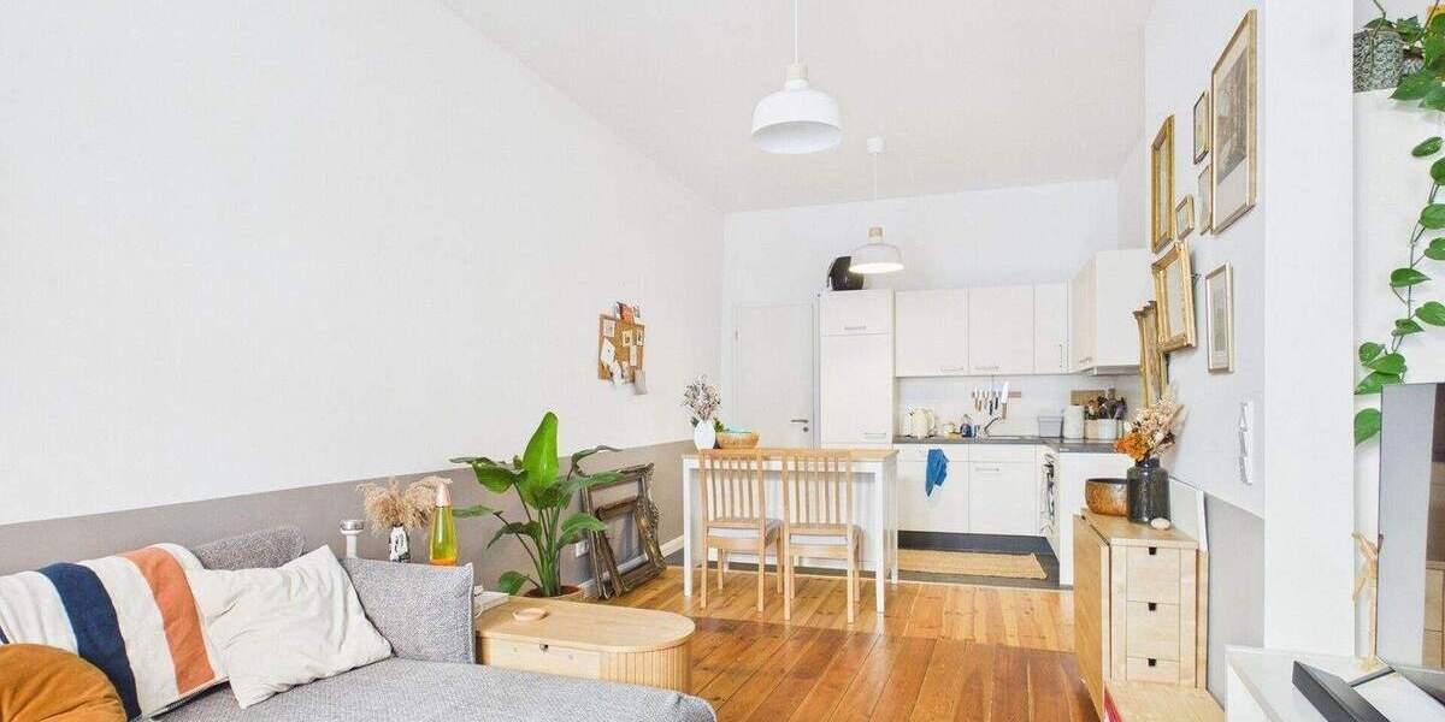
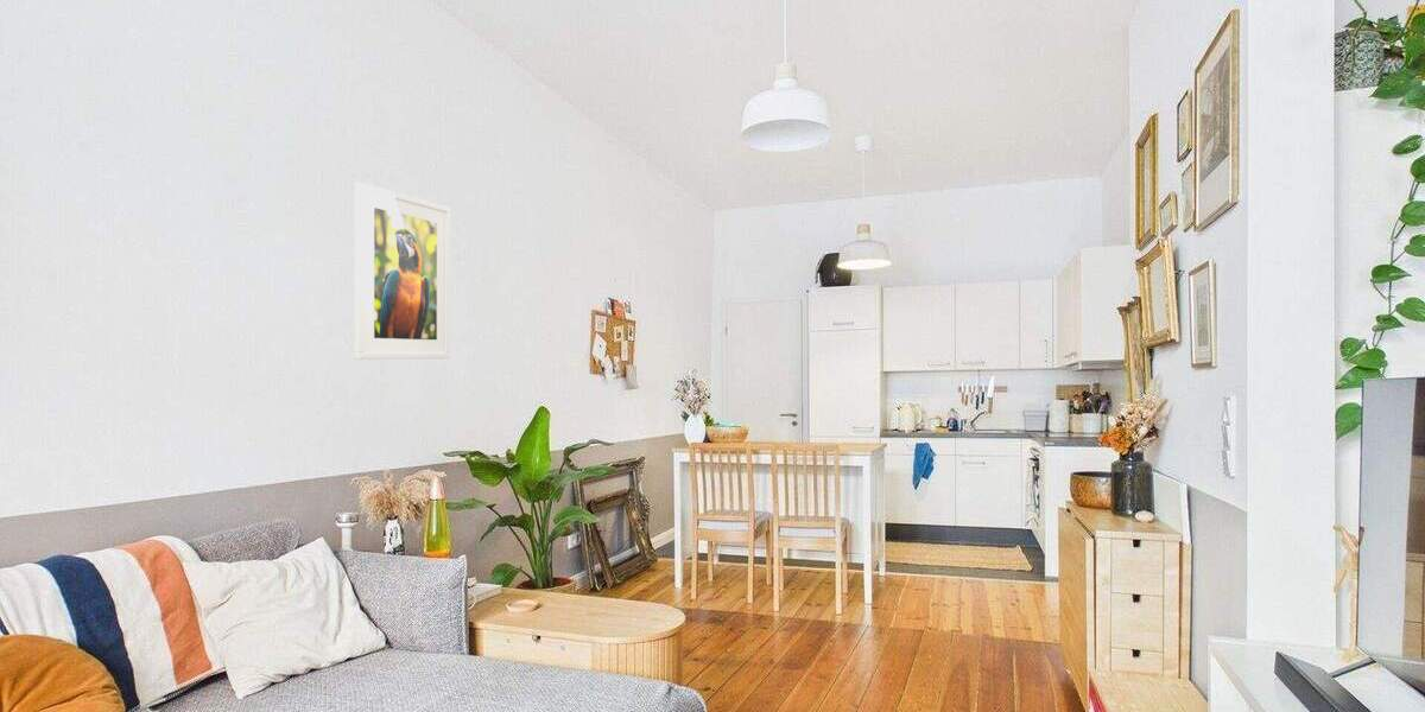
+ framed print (406, 276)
